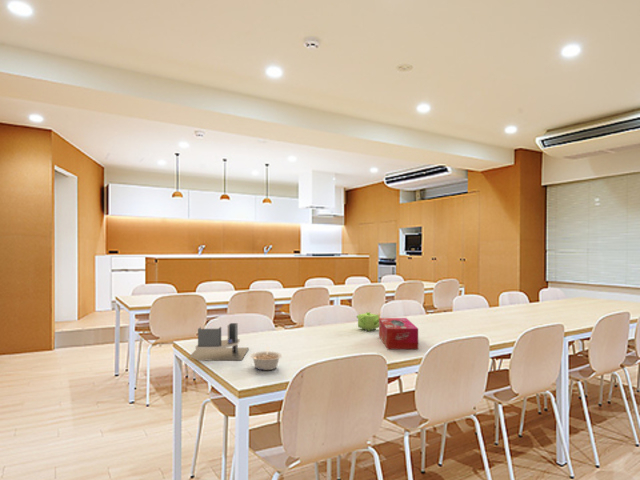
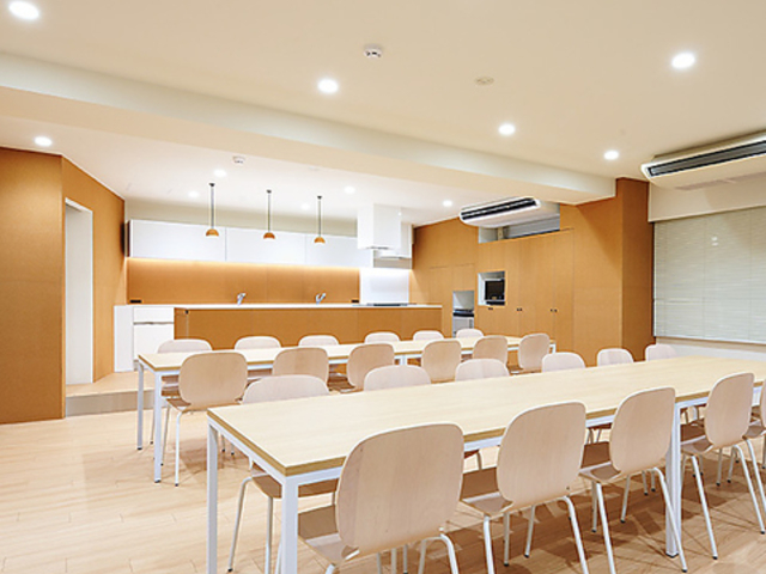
- tissue box (397, 332)
- utensil holder (218, 339)
- legume (265, 359)
- teapot (368, 320)
